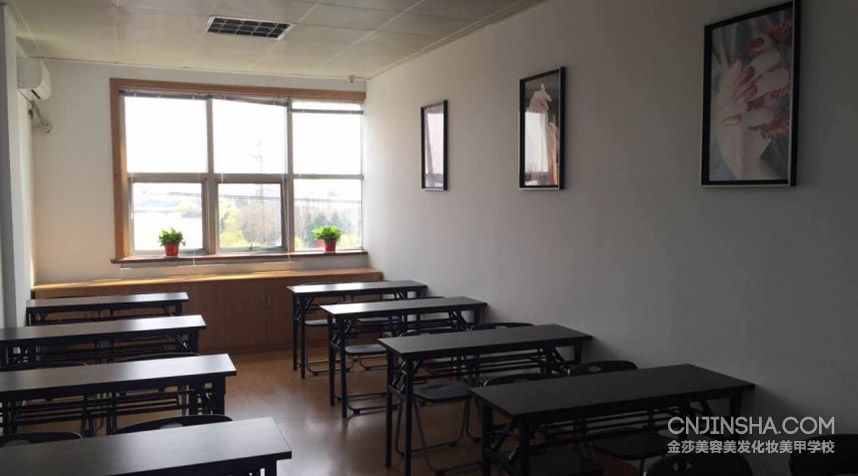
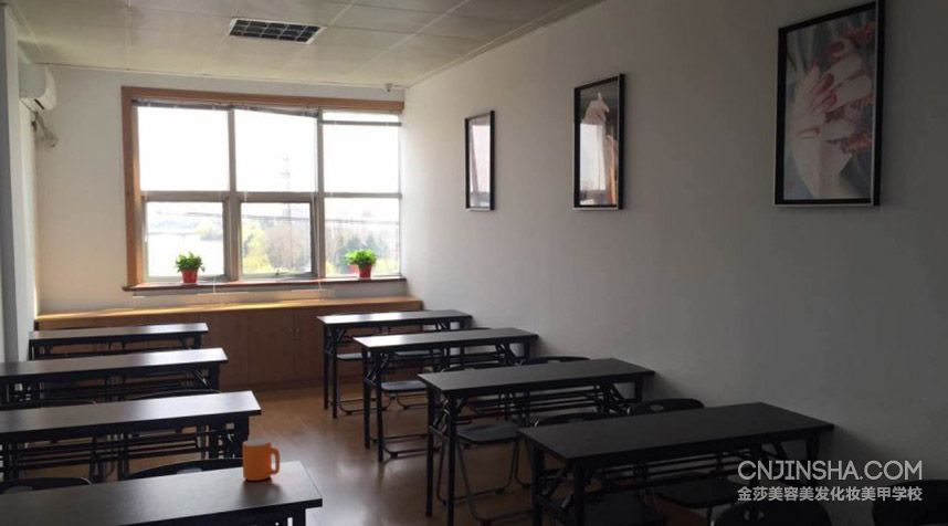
+ mug (262, 459)
